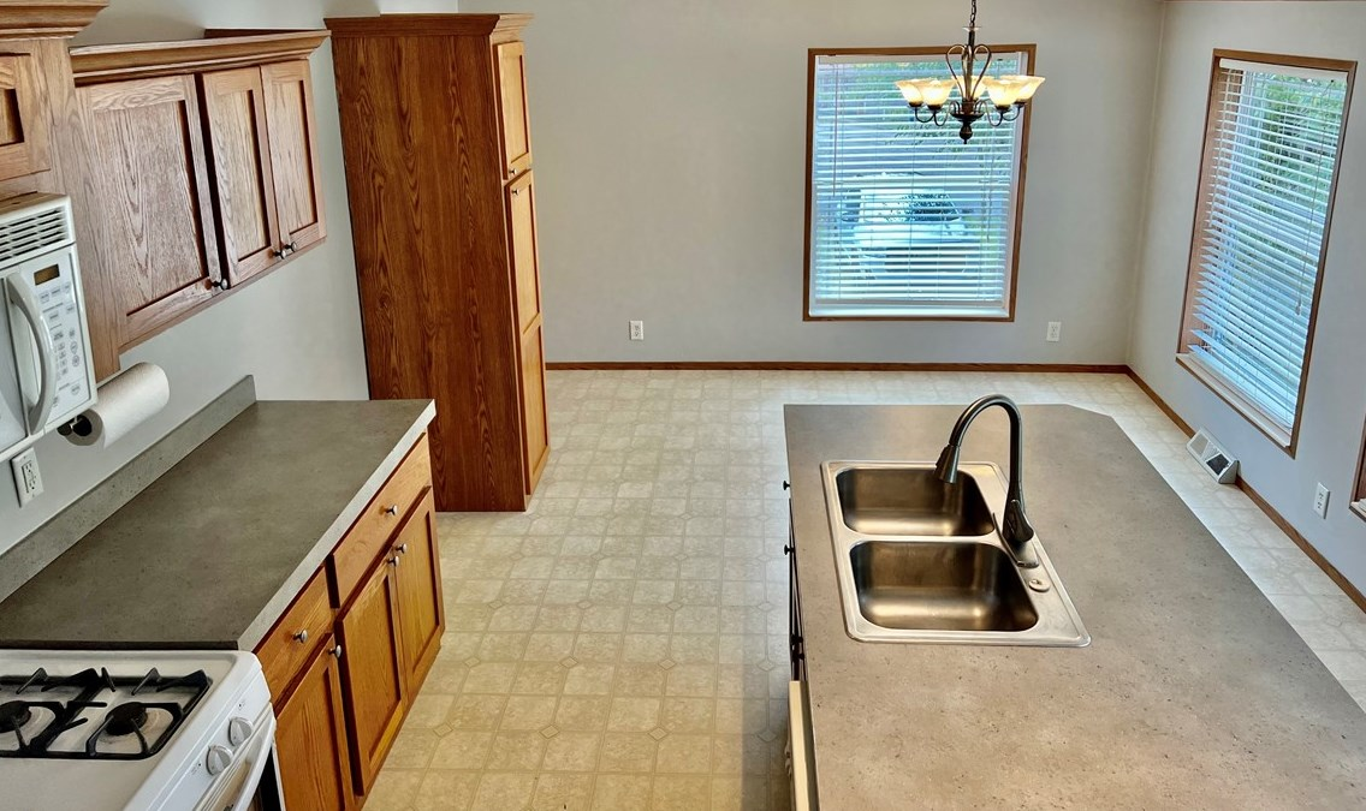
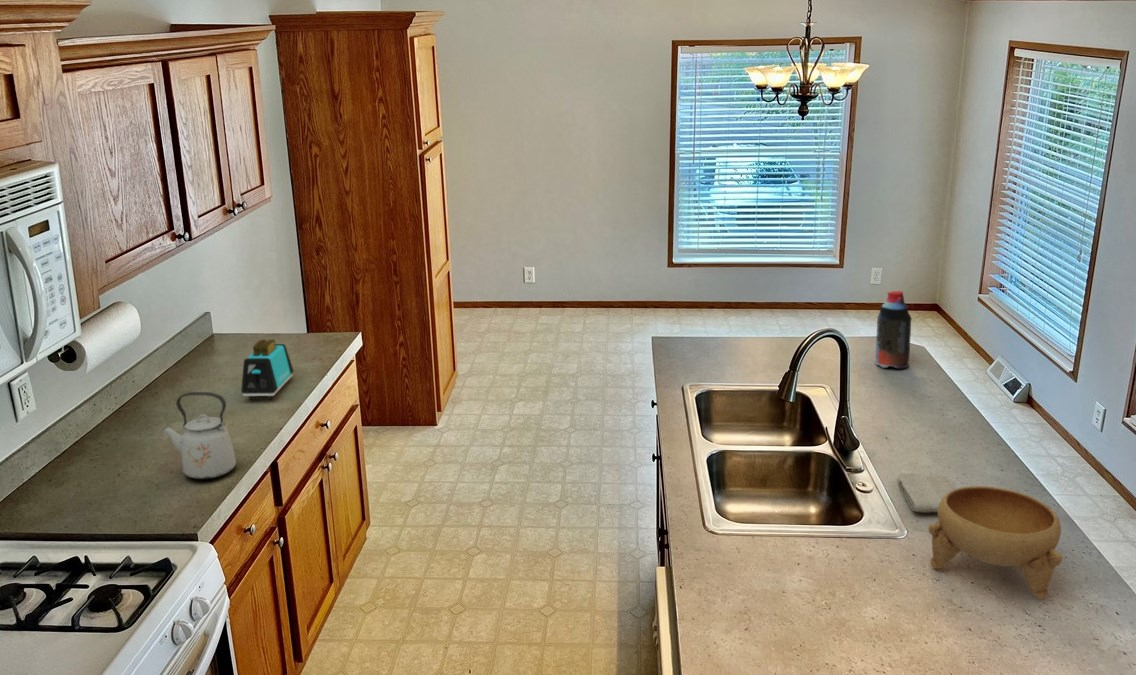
+ kettle (195, 432)
+ bowl (988, 538)
+ toaster (266, 366)
+ bottle (894, 328)
+ washcloth (929, 492)
